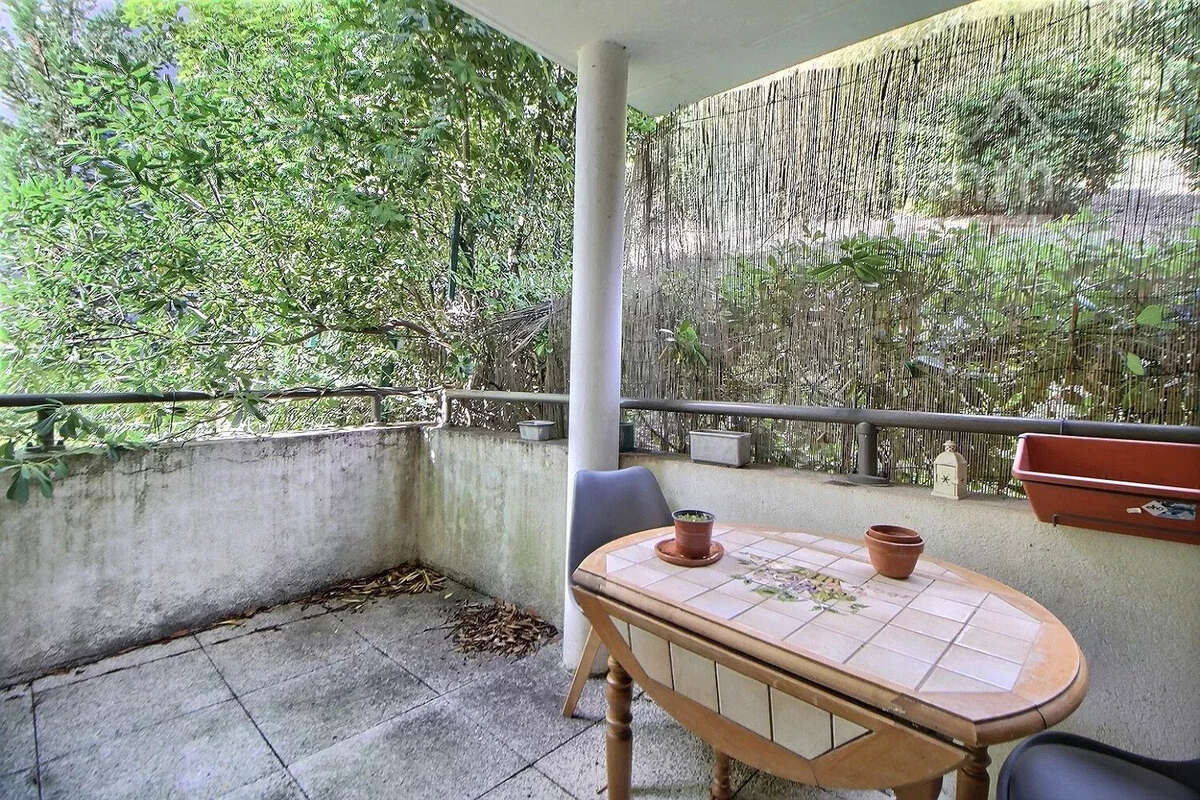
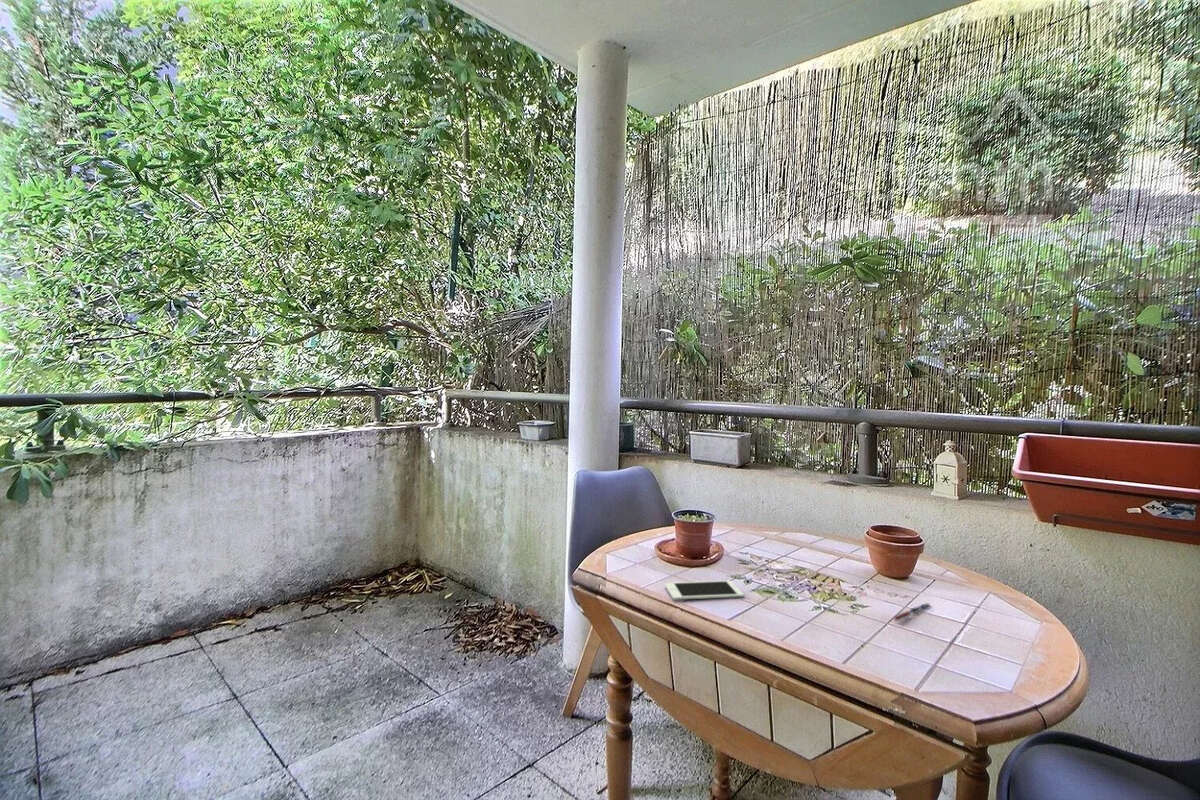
+ cell phone (703, 589)
+ pen (912, 610)
